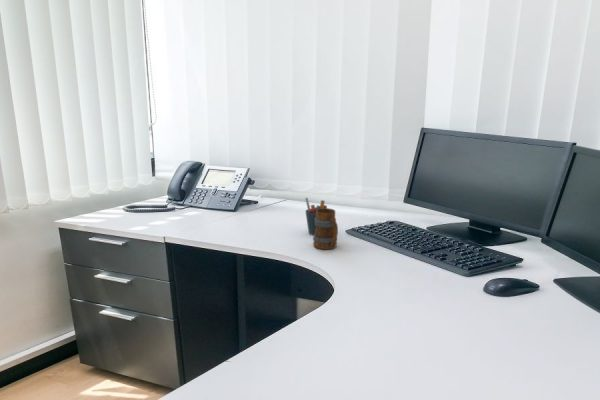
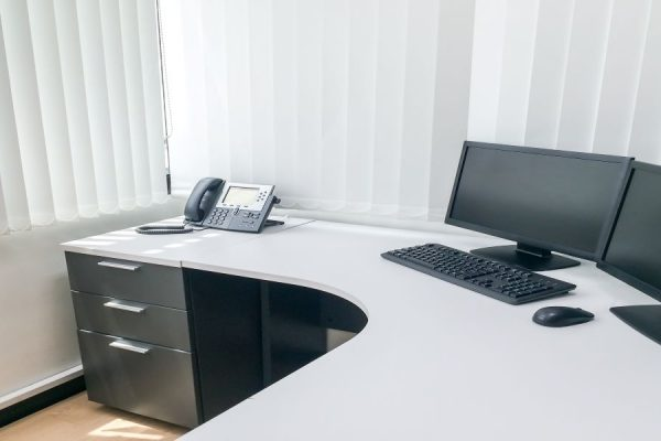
- mug (327, 229)
- pen holder (315, 215)
